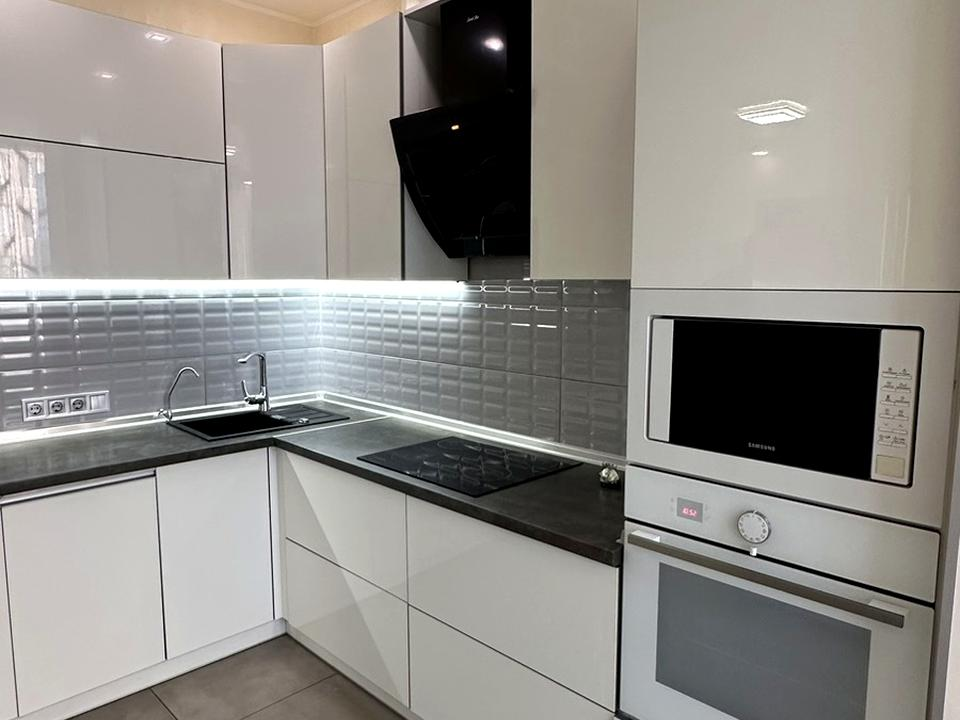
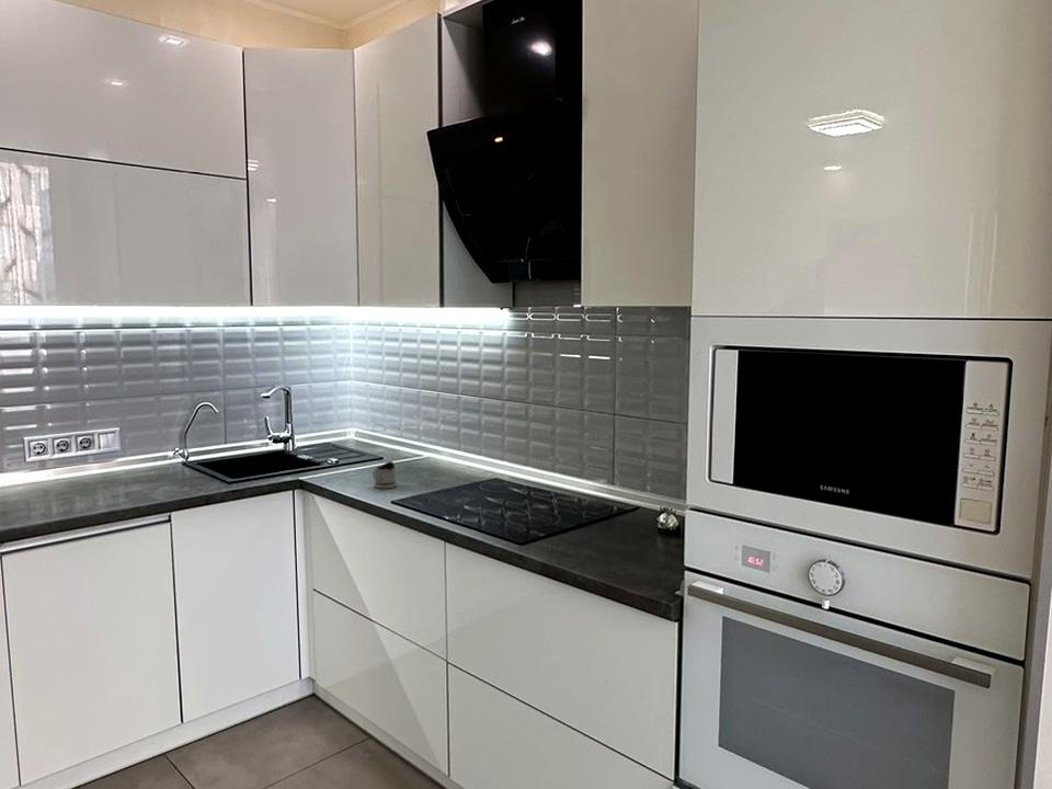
+ tea glass holder (382, 474)
